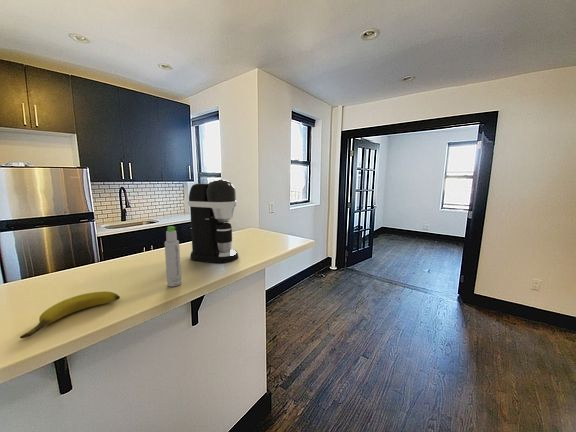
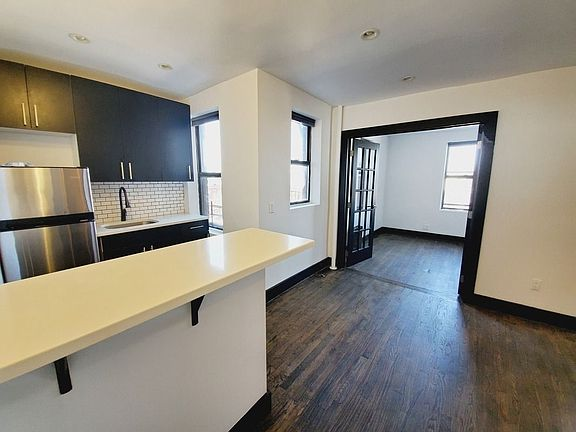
- banana (73, 307)
- coffee maker (213, 219)
- bottle (172, 255)
